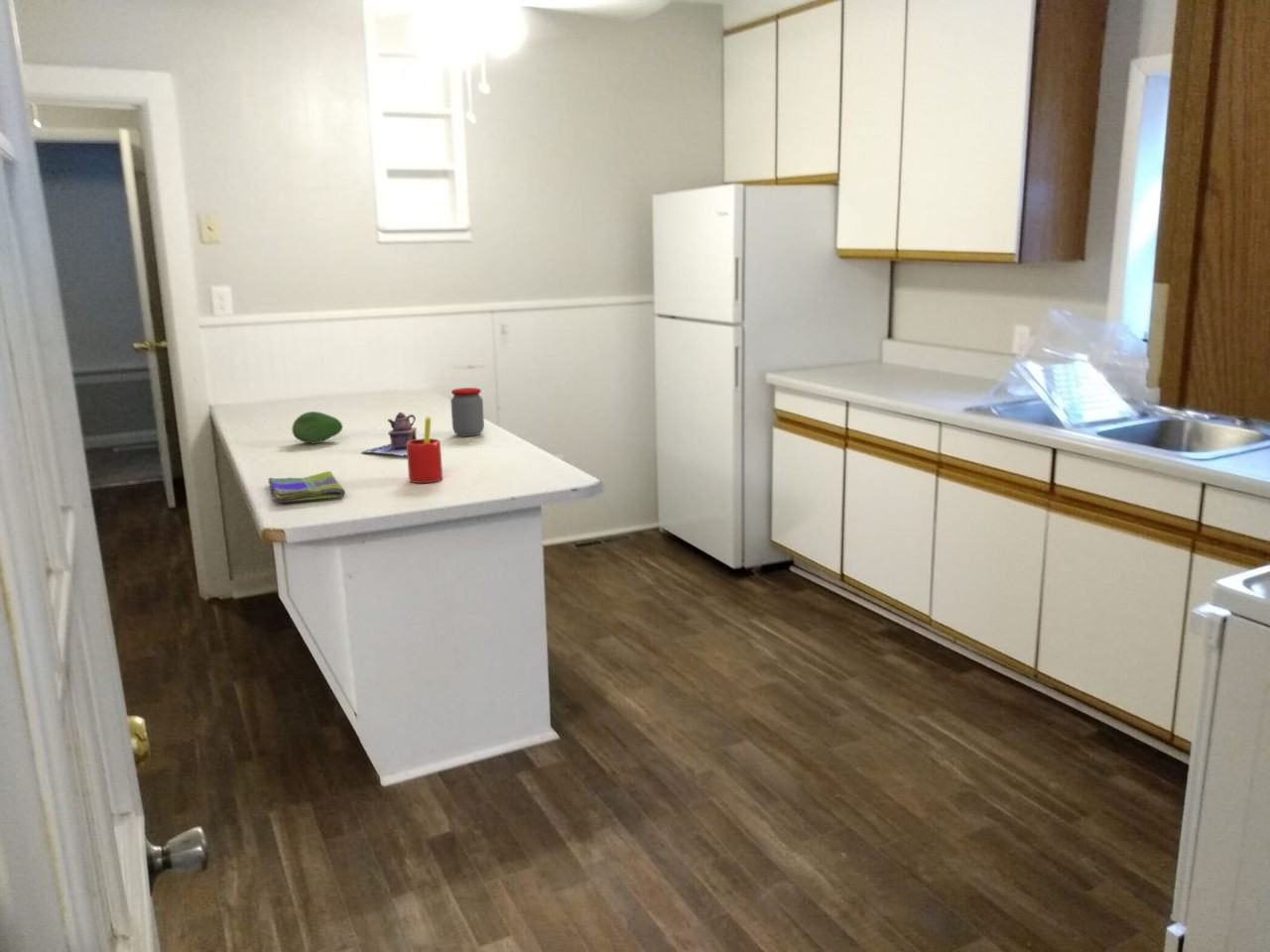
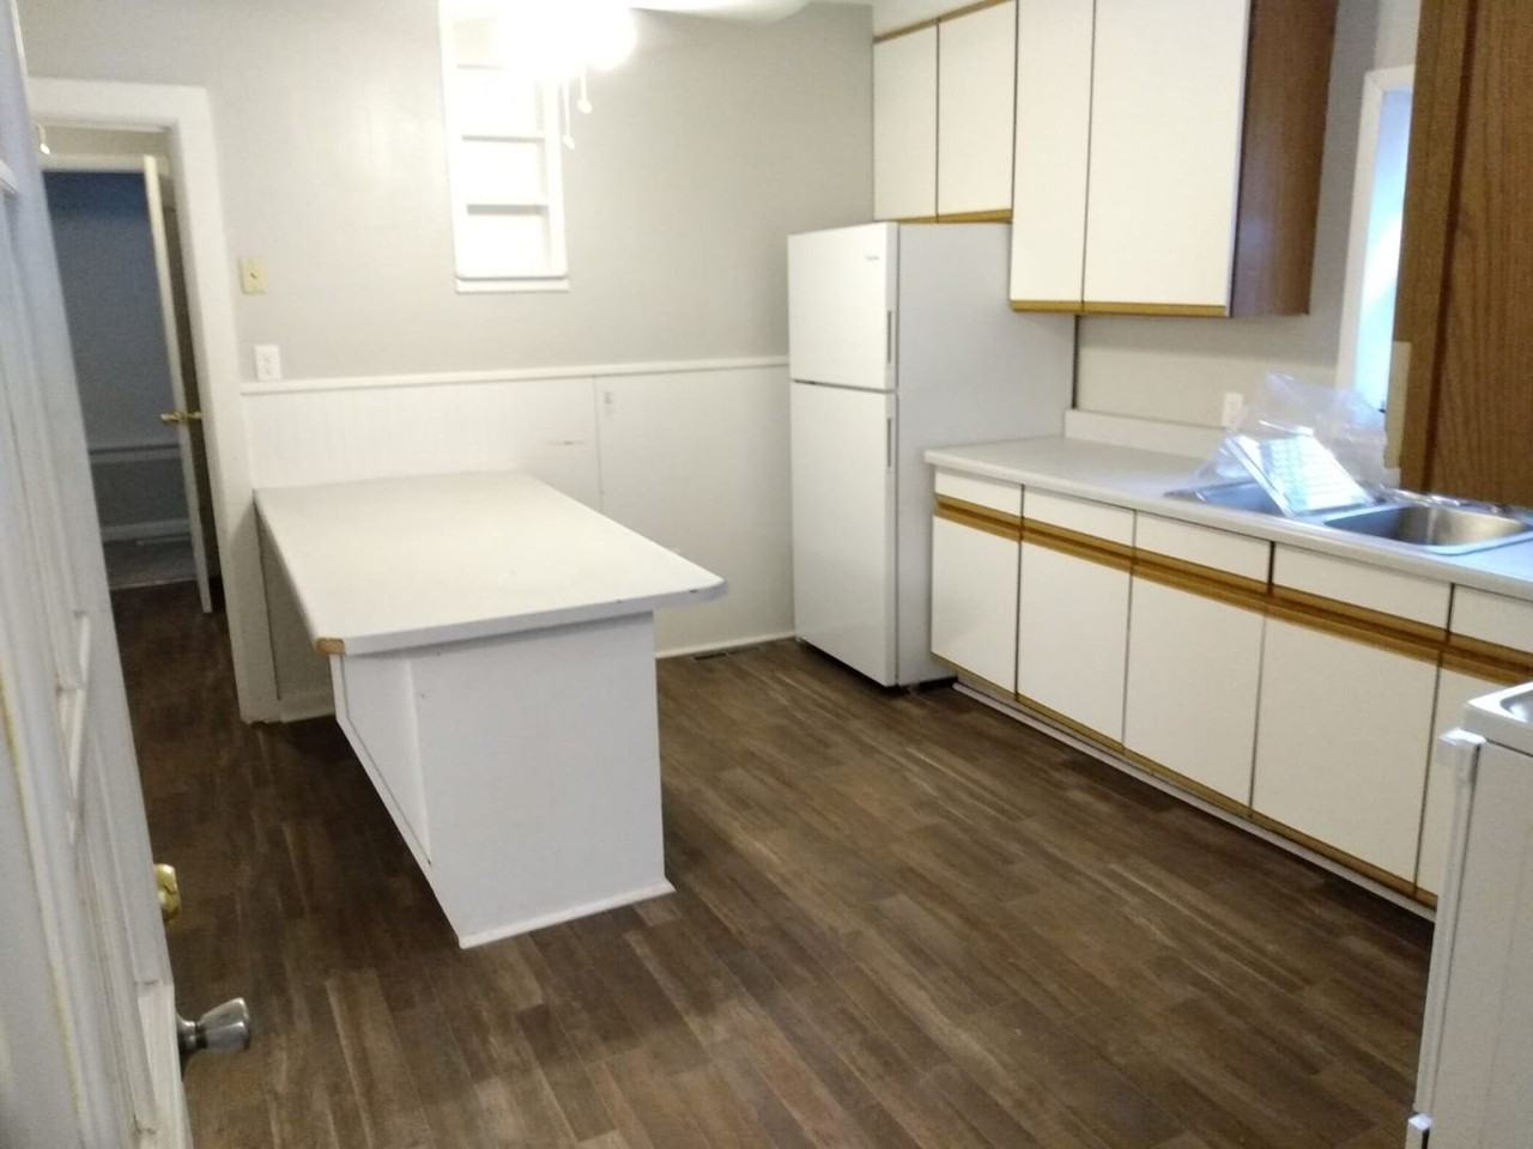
- dish towel (306, 486)
- jar (467, 412)
- fruit (317, 426)
- straw (425, 447)
- teapot (400, 430)
